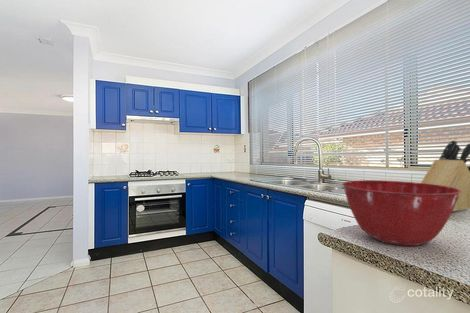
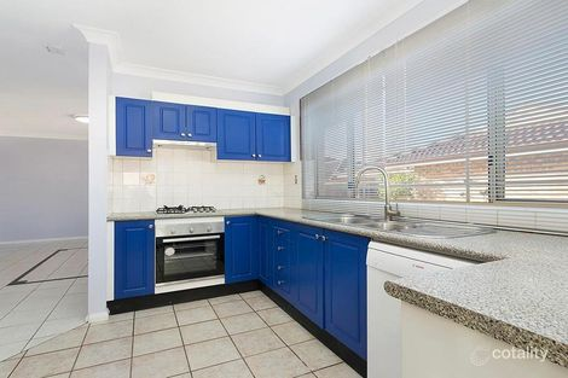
- mixing bowl (395, 211)
- knife block (446, 174)
